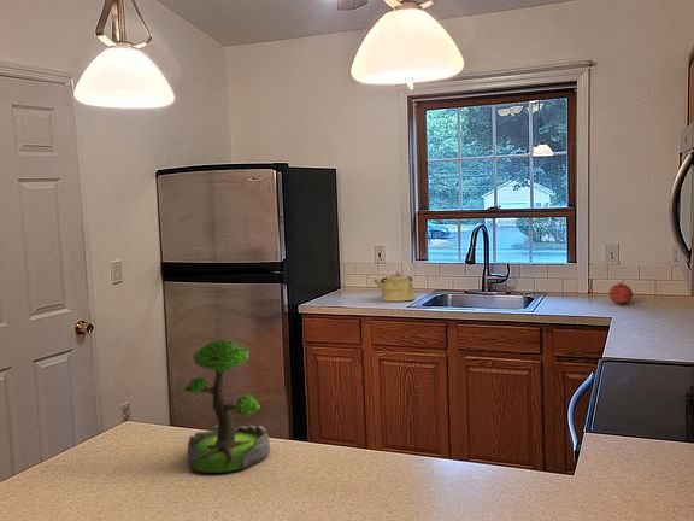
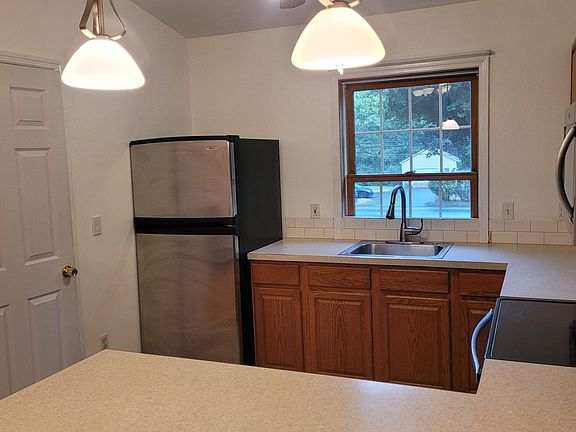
- kettle (394, 285)
- plant (223, 399)
- fruit (621, 293)
